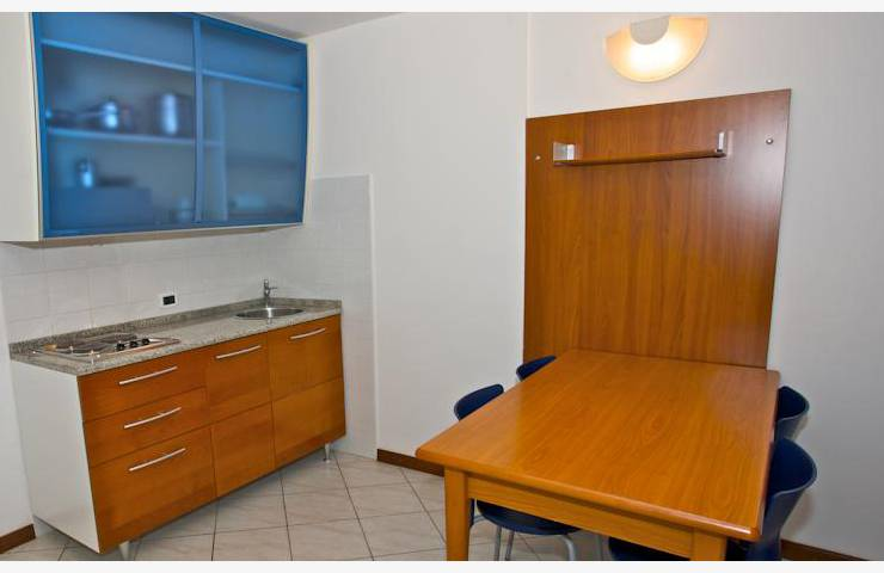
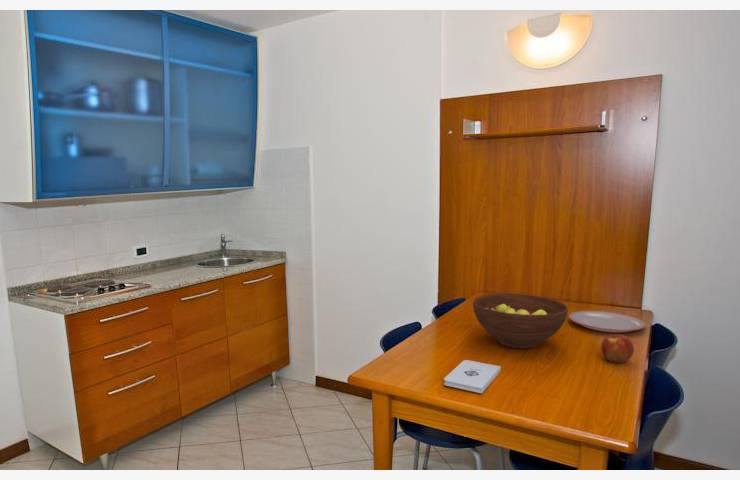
+ apple (617, 347)
+ fruit bowl (518, 323)
+ plate (605, 322)
+ notepad (472, 375)
